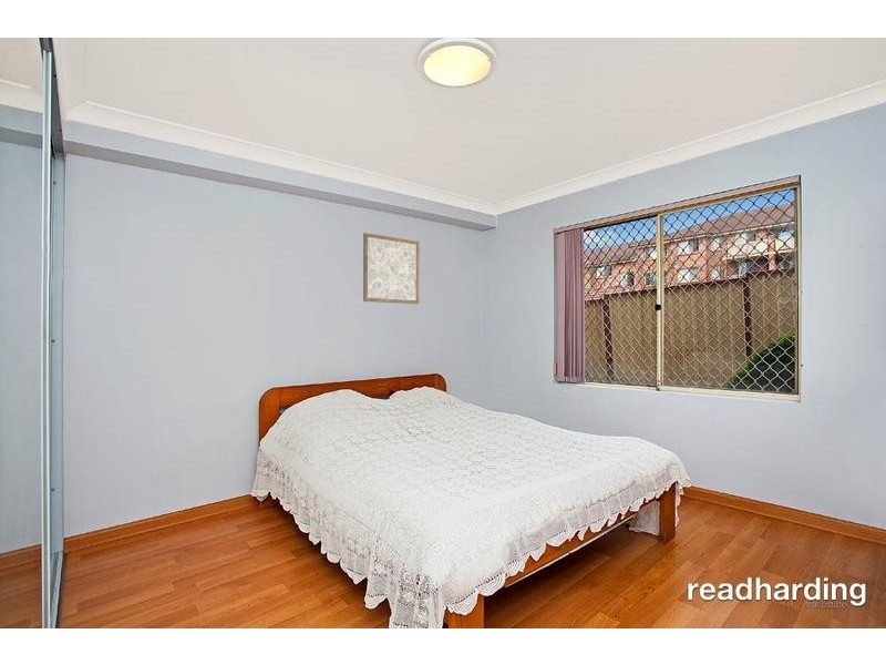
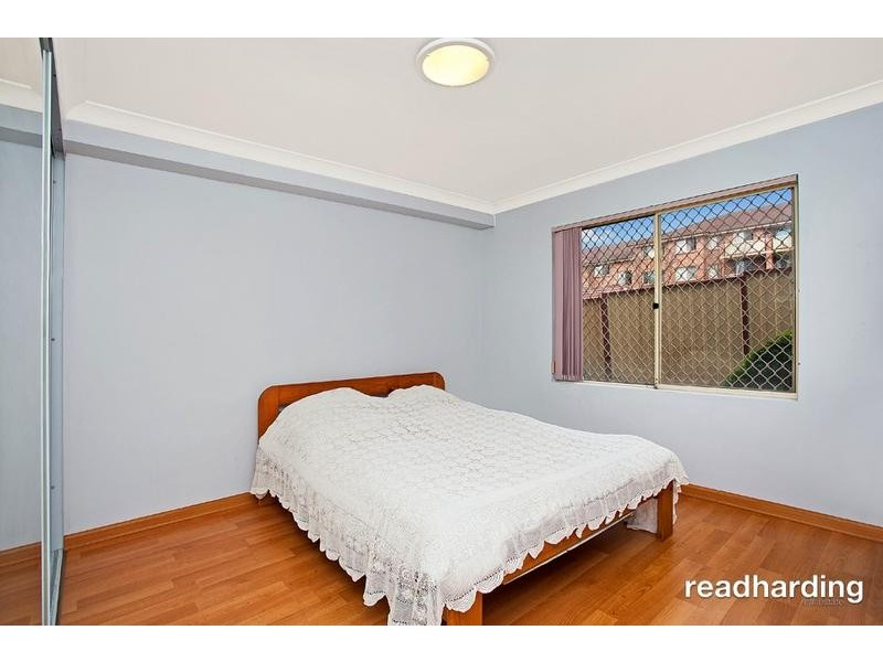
- wall art (390, 269)
